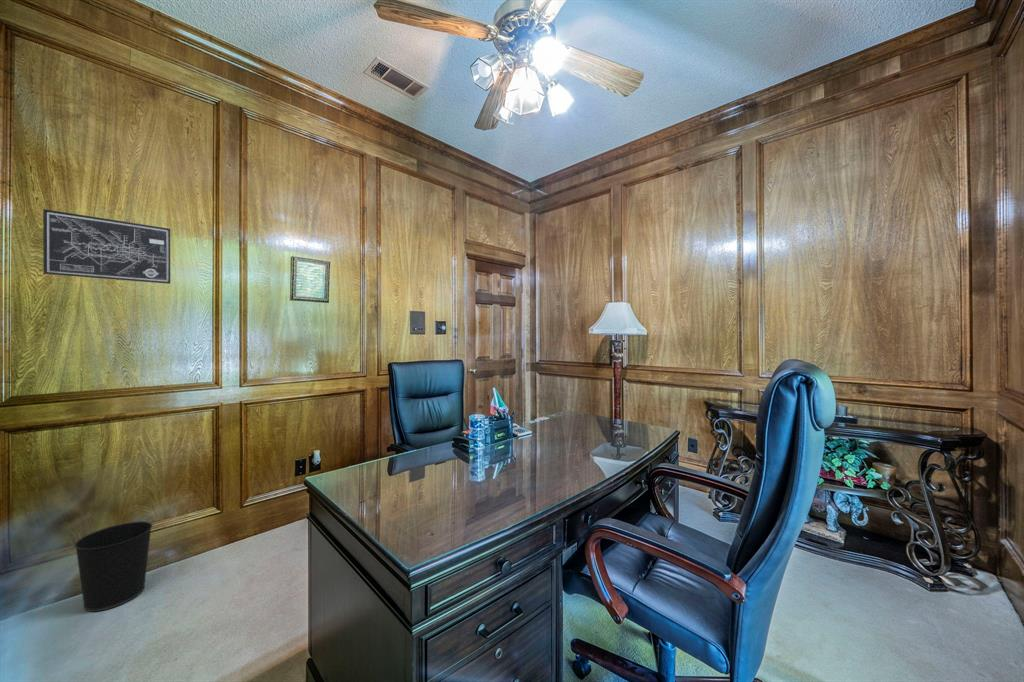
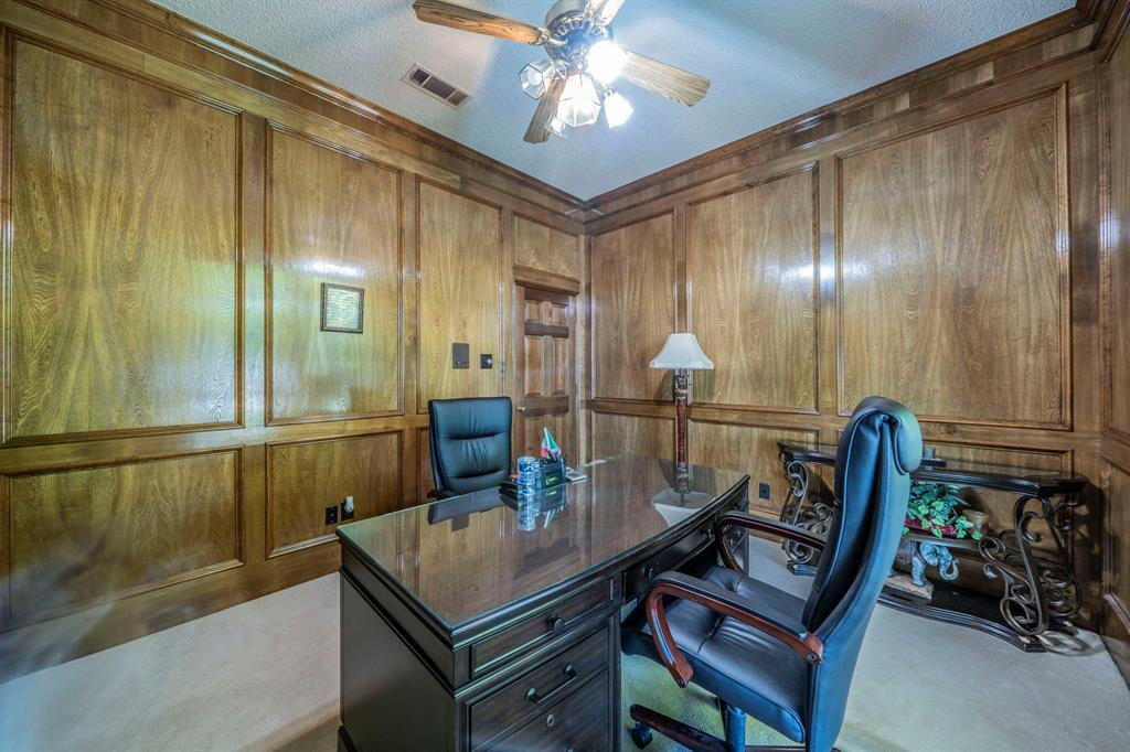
- wall art (112, 249)
- wastebasket (115, 565)
